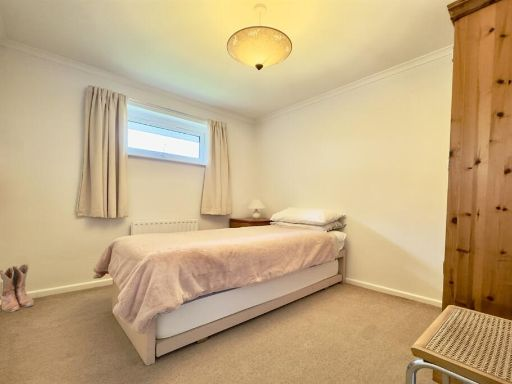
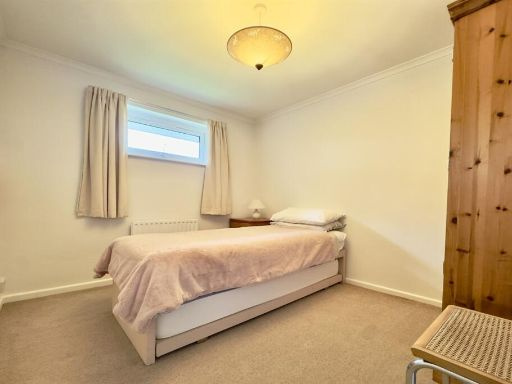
- boots (16, 286)
